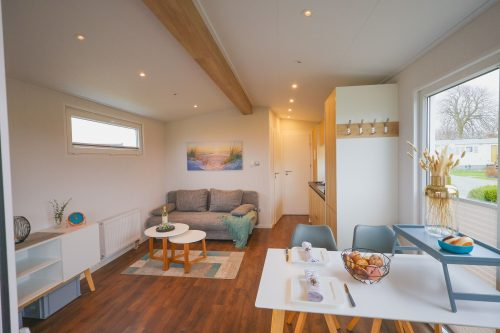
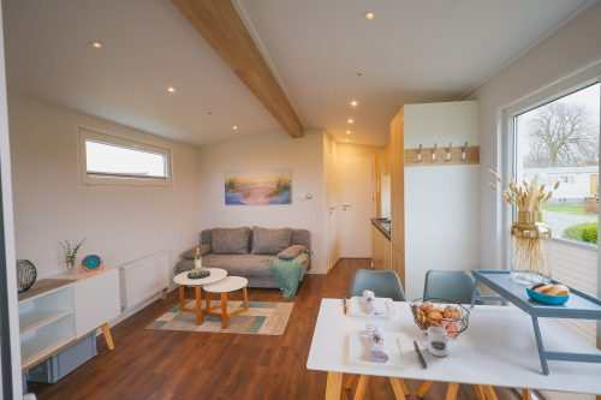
+ mug (433, 340)
